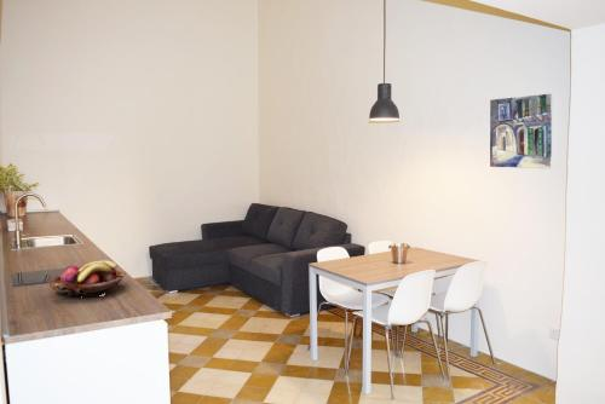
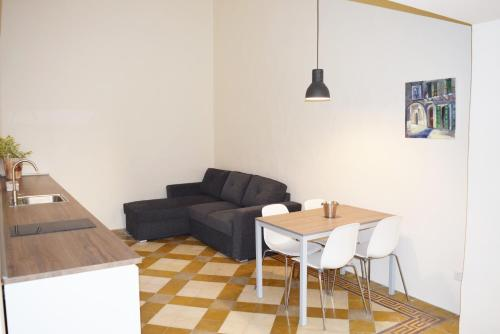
- fruit basket (88, 276)
